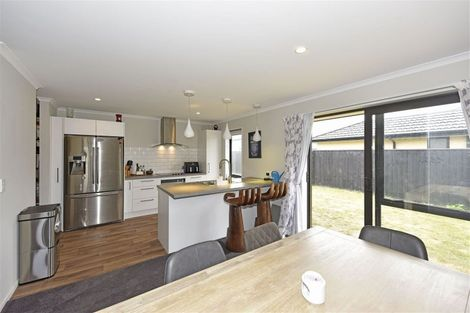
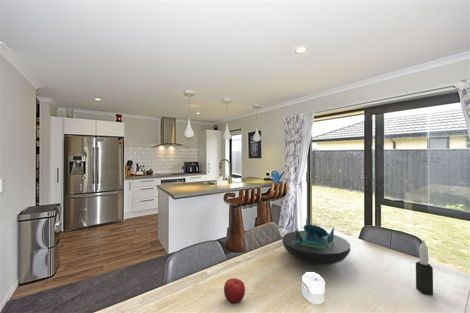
+ candle (424, 265)
+ decorative bowl (314, 241)
+ fruit (234, 289)
